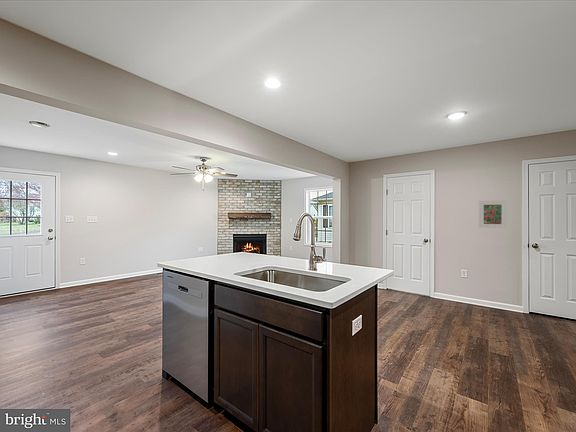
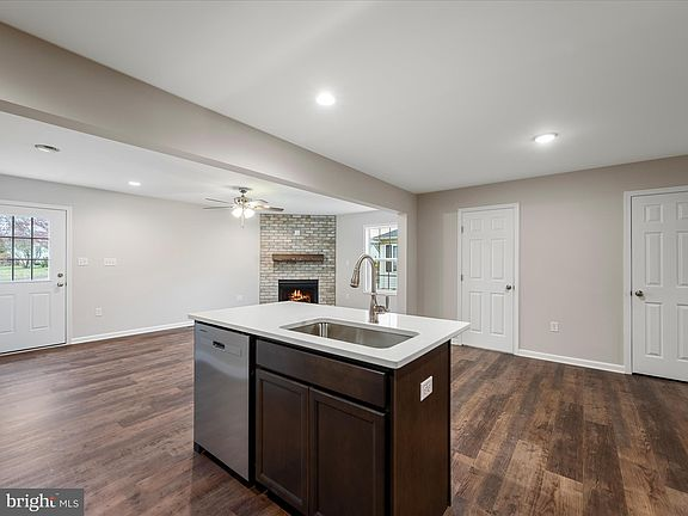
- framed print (492, 214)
